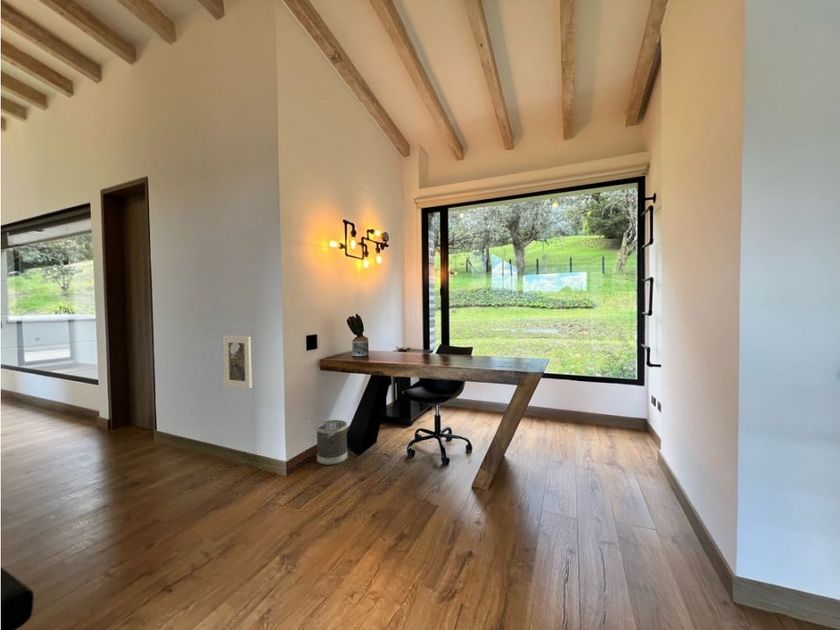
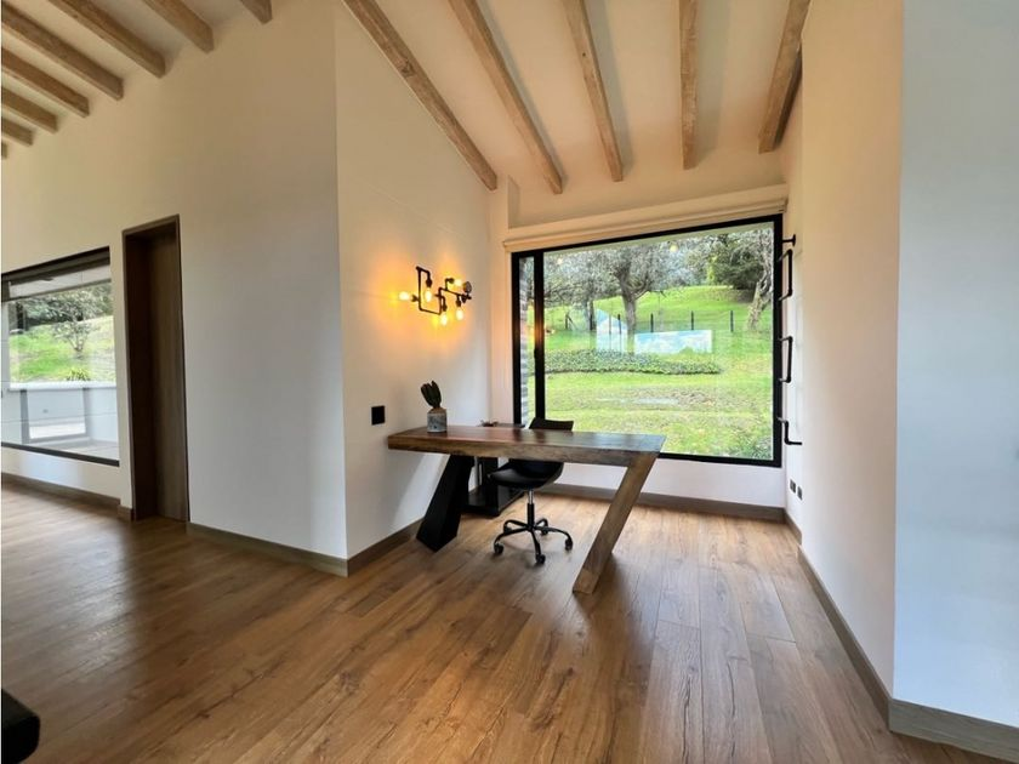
- wastebasket (332, 441)
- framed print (237, 361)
